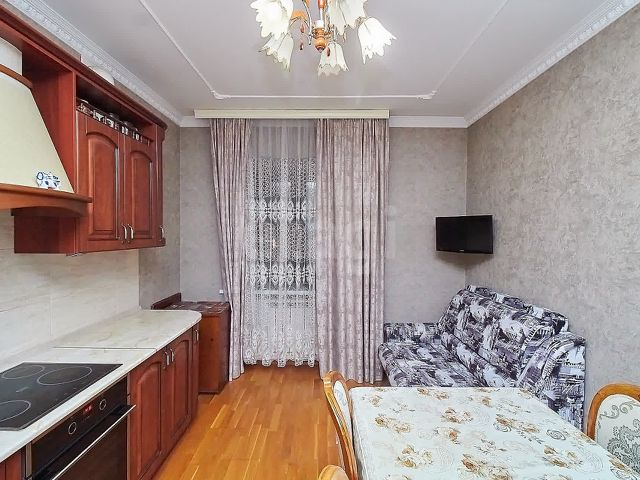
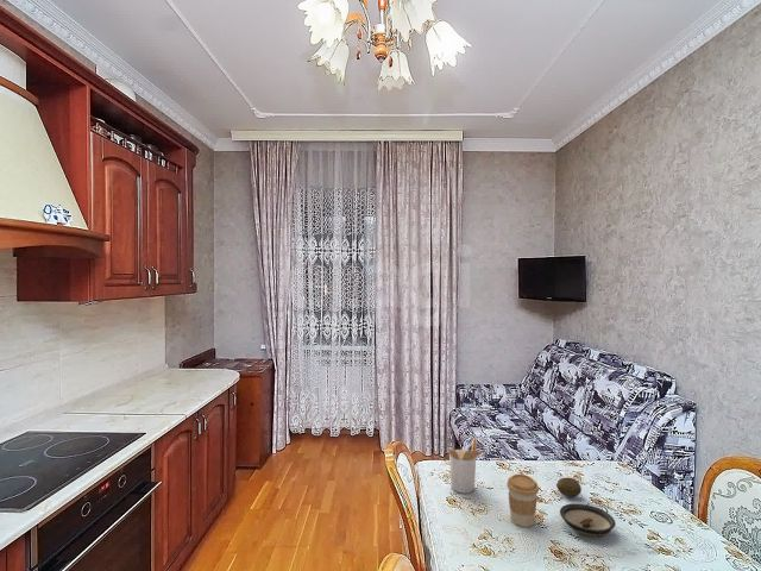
+ fruit (568, 487)
+ utensil holder (466, 465)
+ coffee cup (522, 500)
+ saucer (586, 522)
